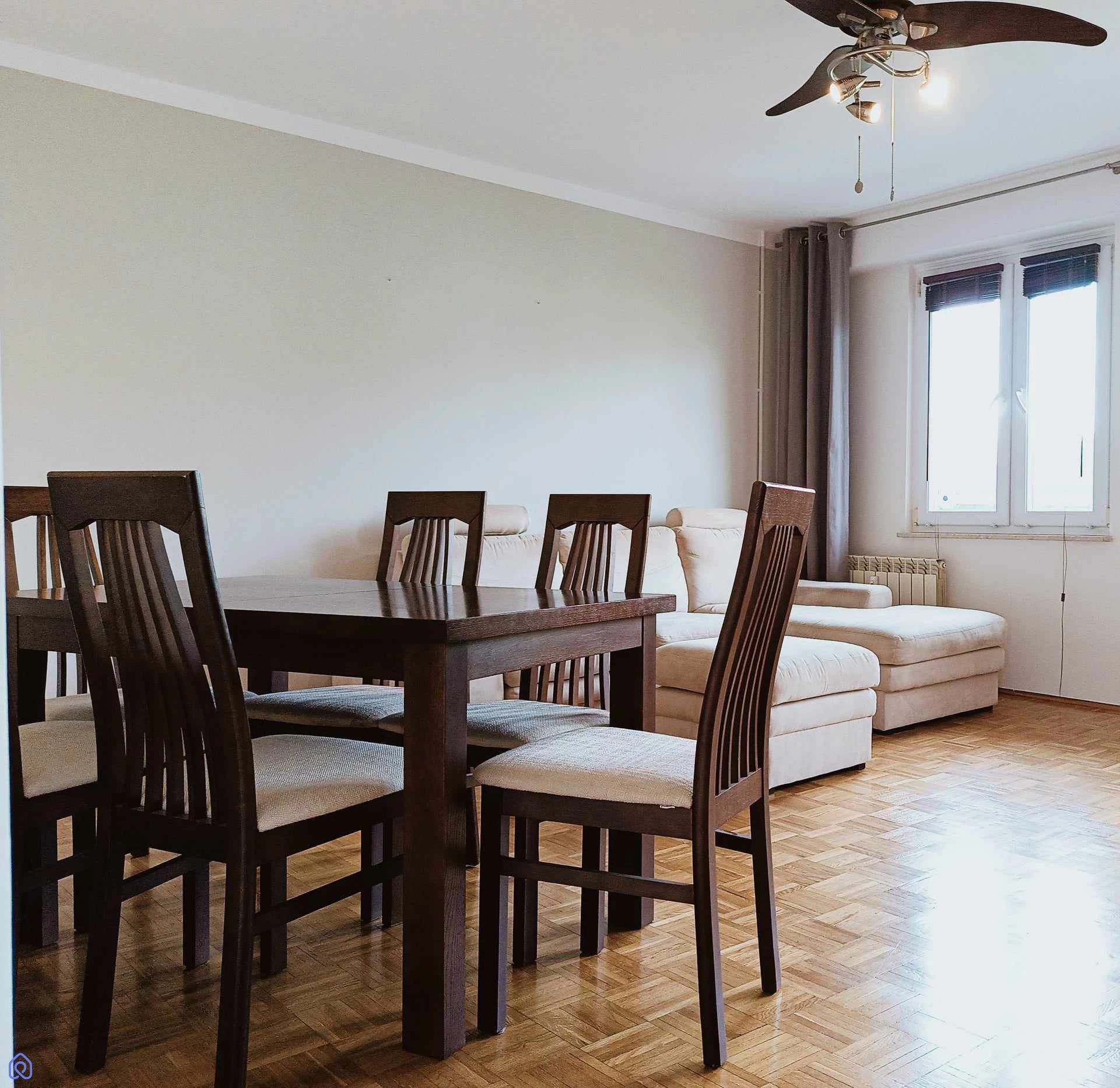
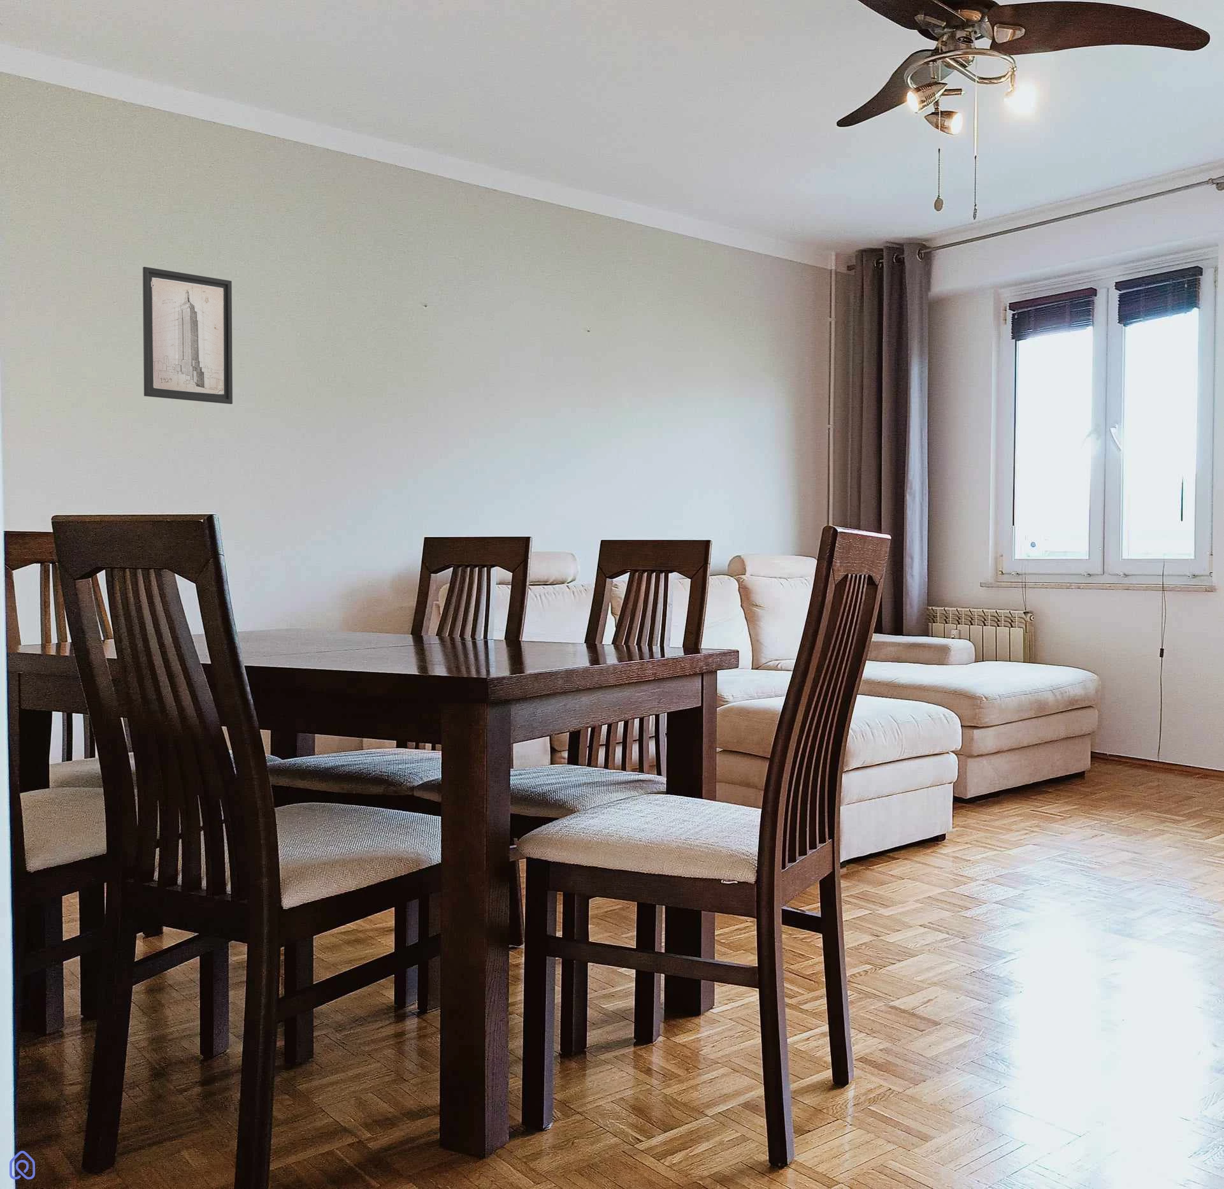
+ wall art (189, 337)
